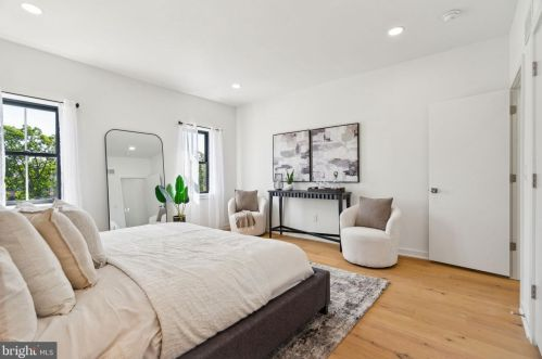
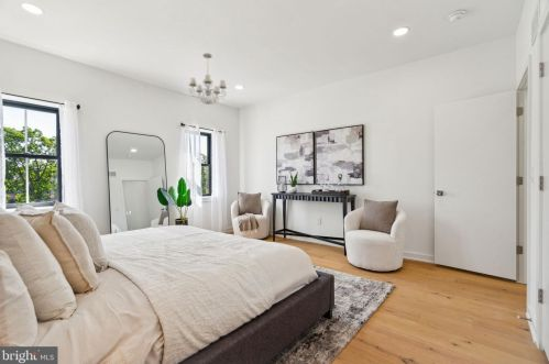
+ chandelier (207, 78)
